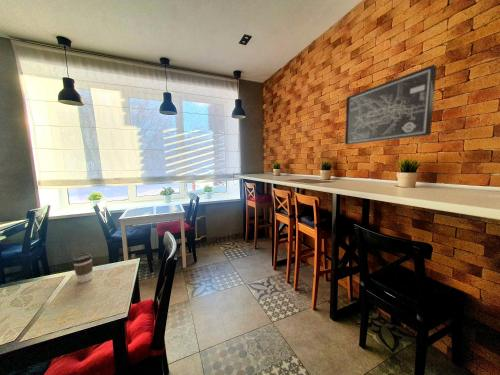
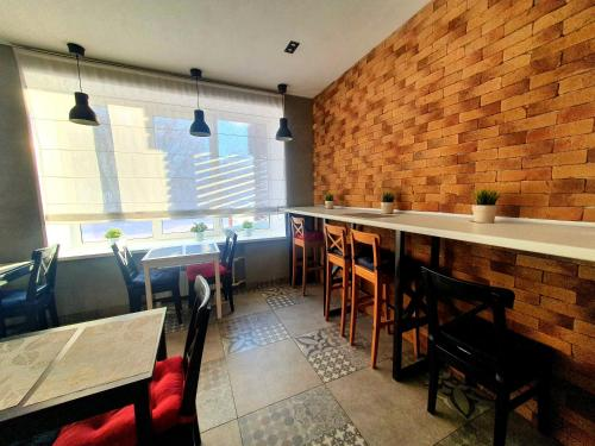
- wall art (381, 113)
- coffee cup (83, 268)
